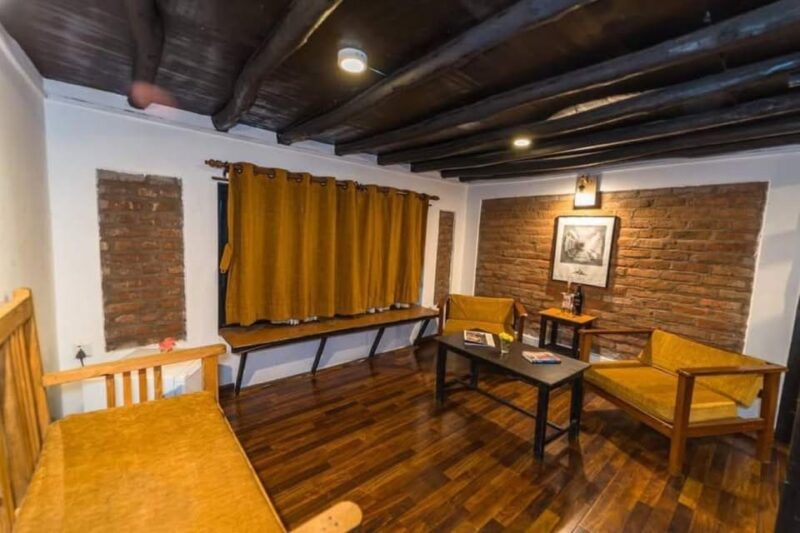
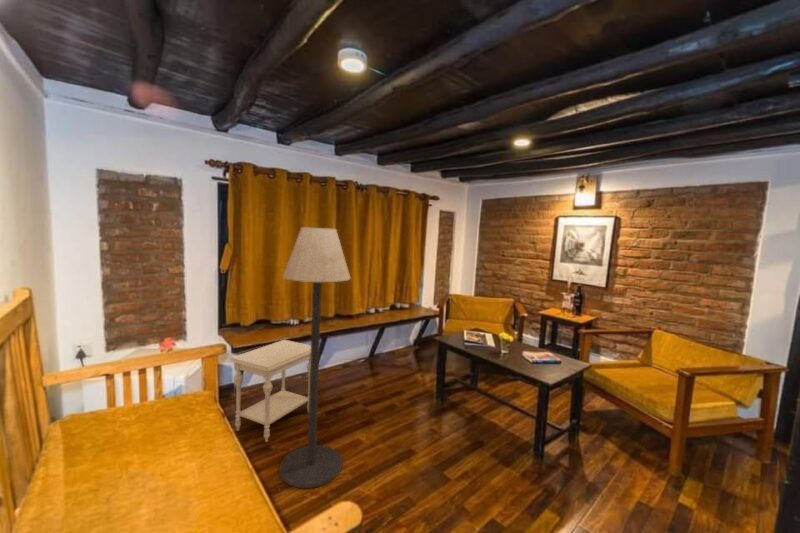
+ floor lamp (315, 350)
+ side table (272, 386)
